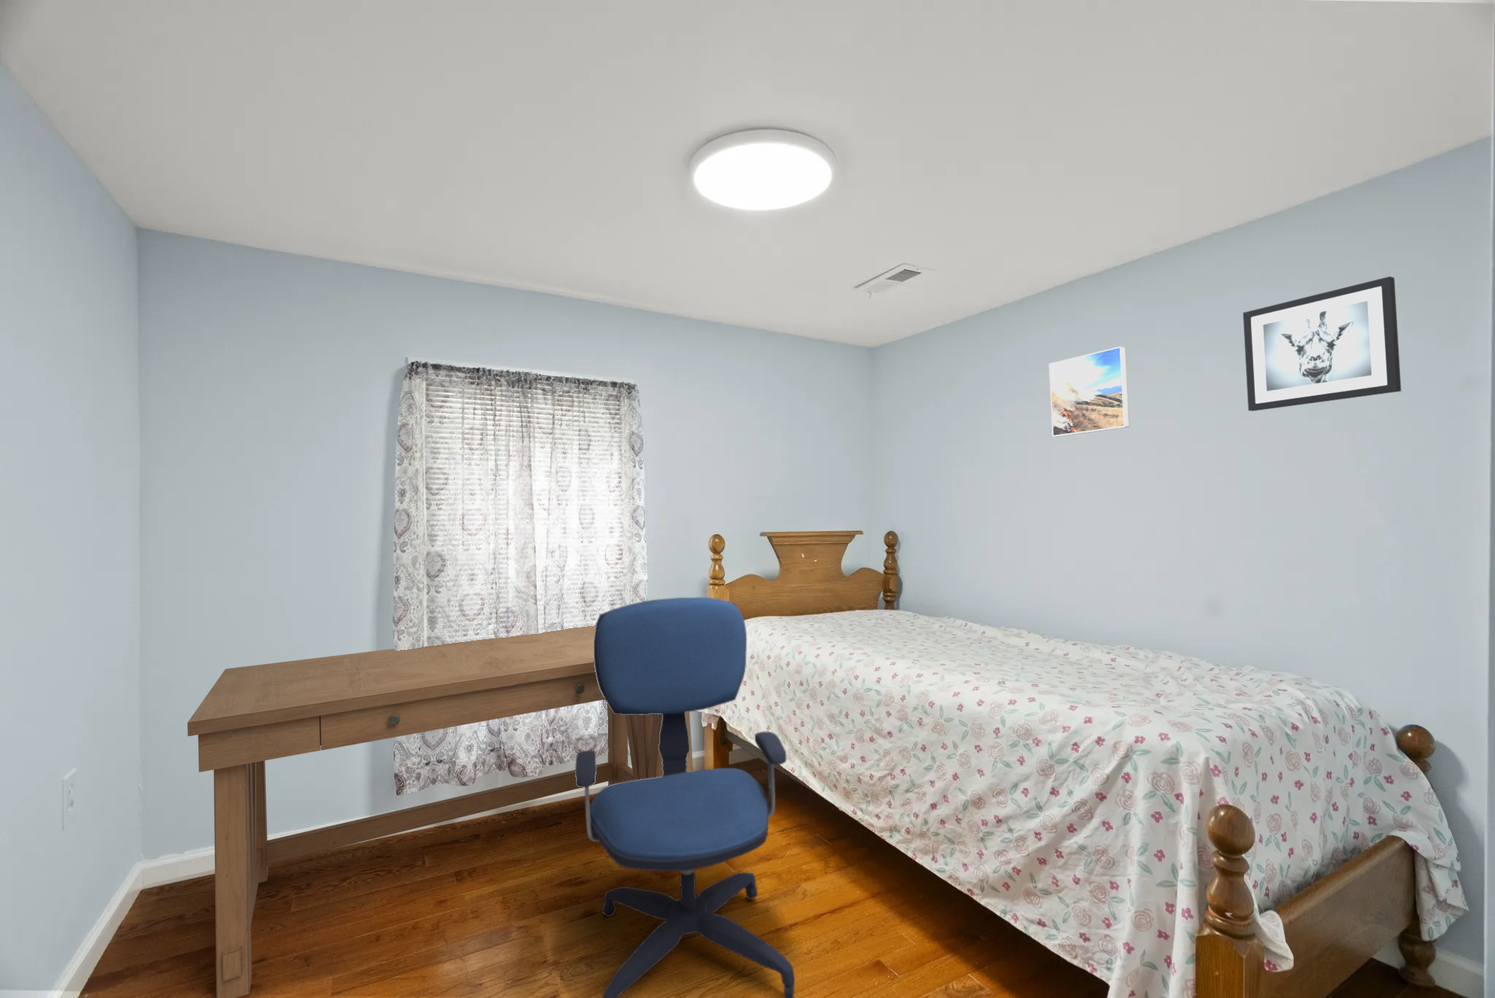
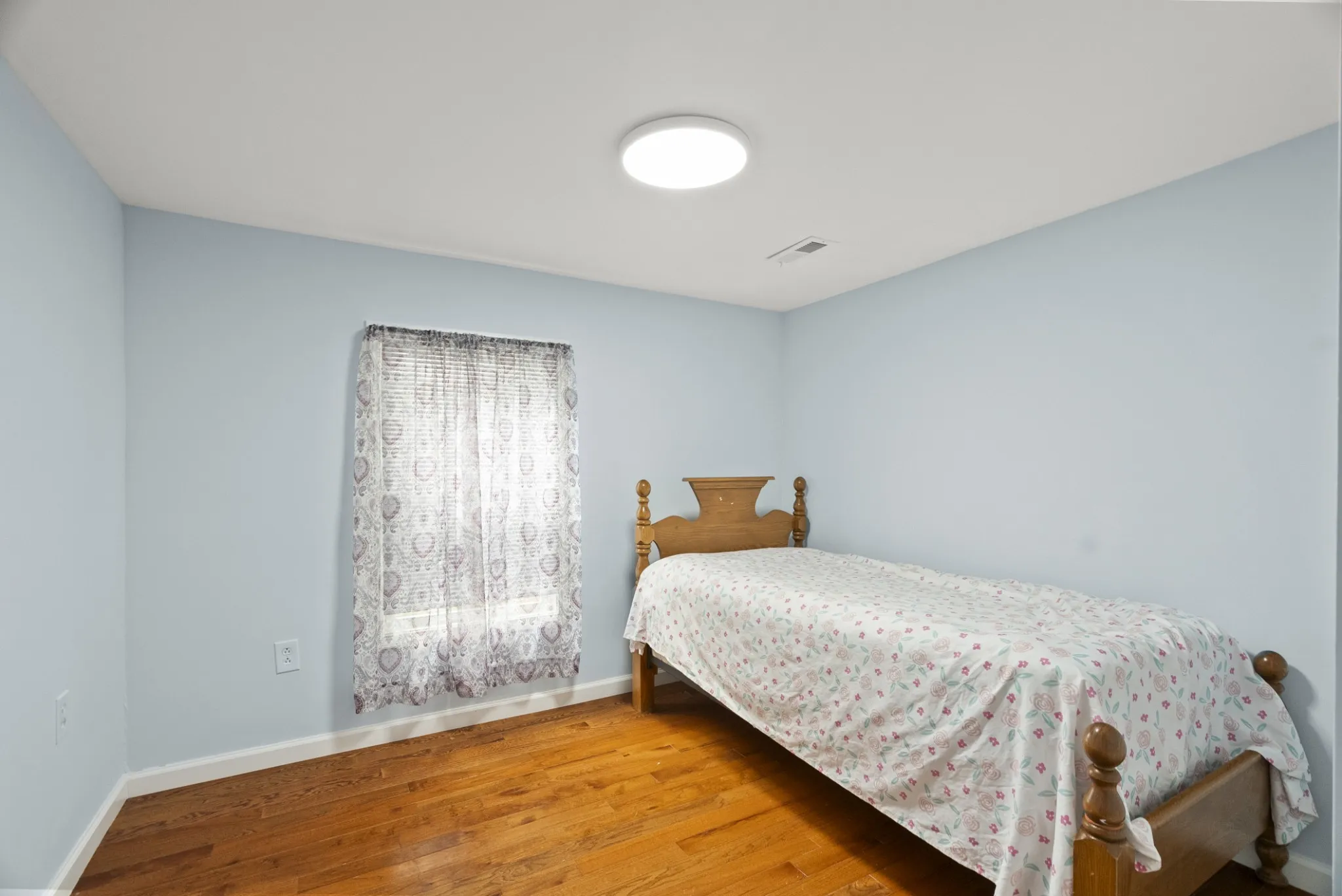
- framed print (1087, 393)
- desk (479, 792)
- office chair (681, 780)
- wall art (1316, 349)
